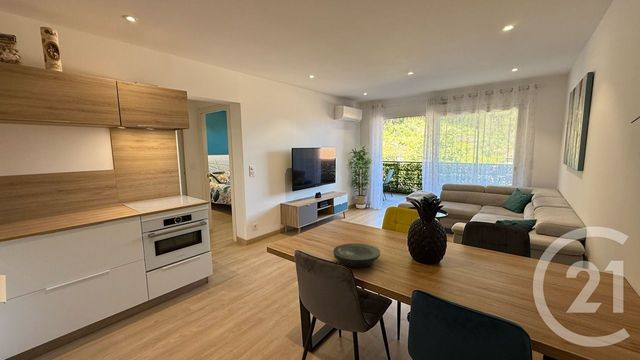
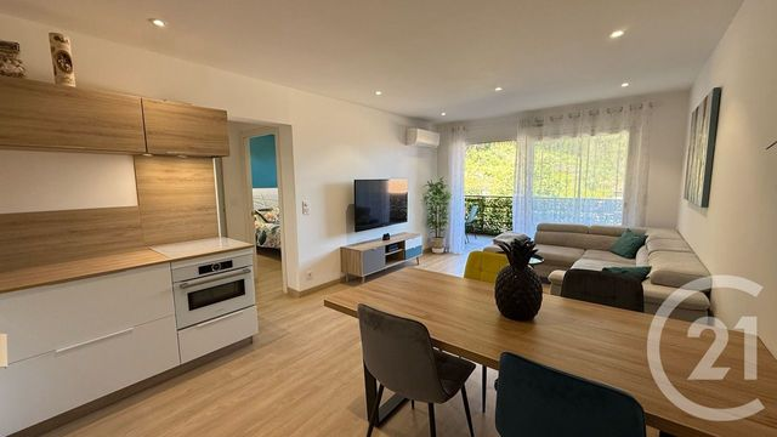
- plate (356, 255)
